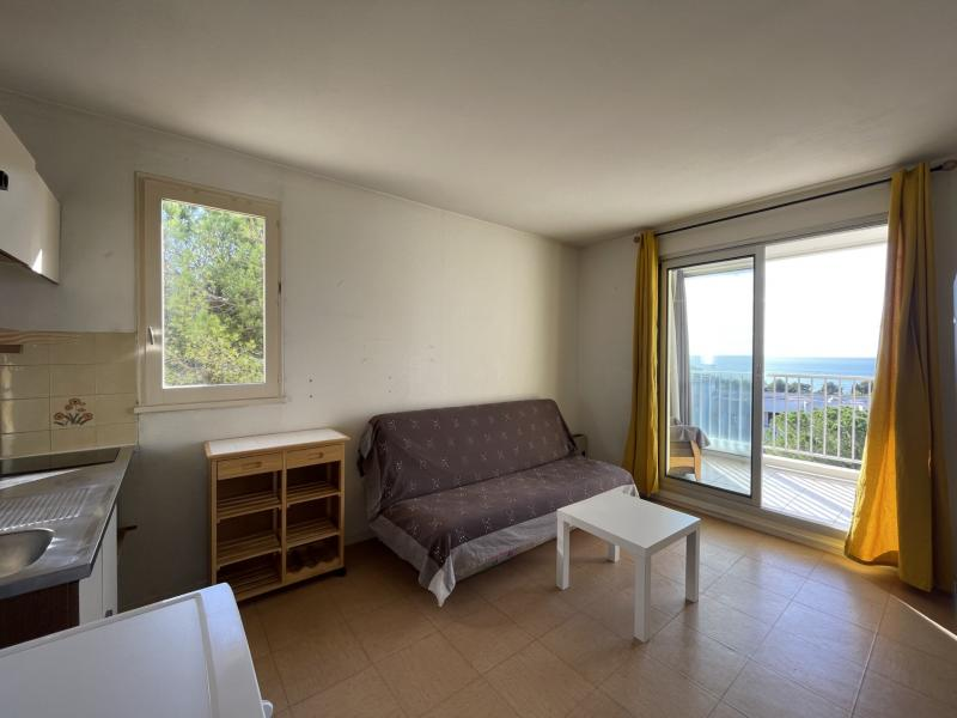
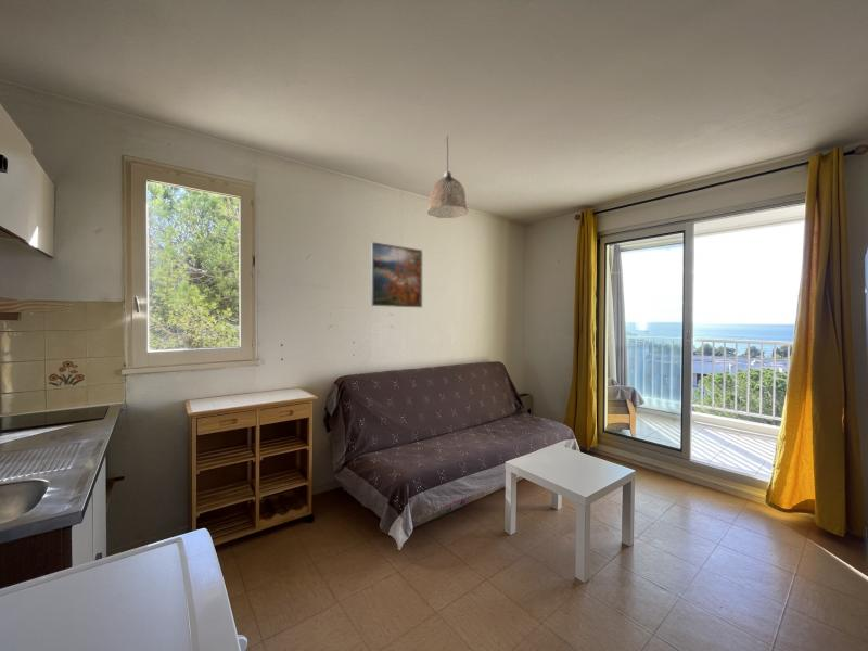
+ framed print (397, 276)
+ pendant lamp (447, 174)
